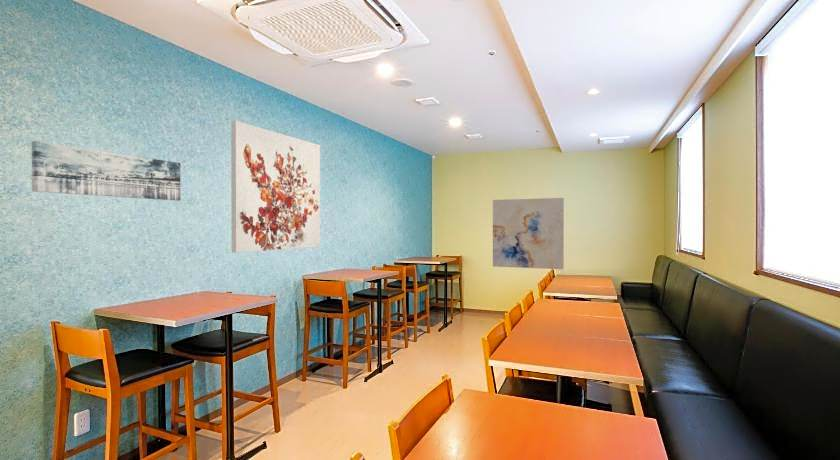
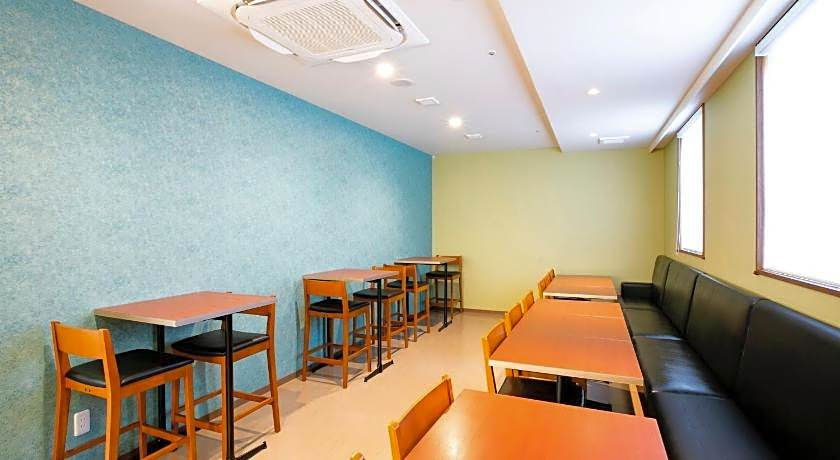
- wall art (116, 175)
- wall art (281, 192)
- wall art (527, 233)
